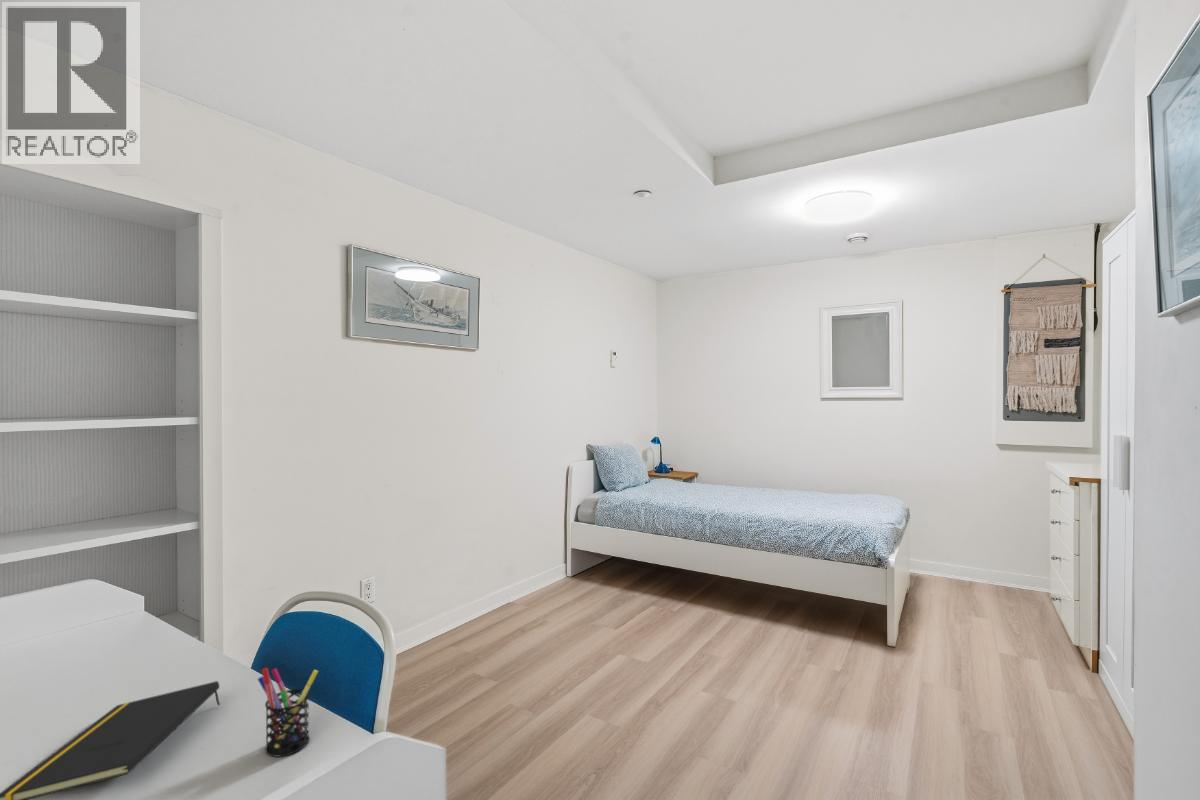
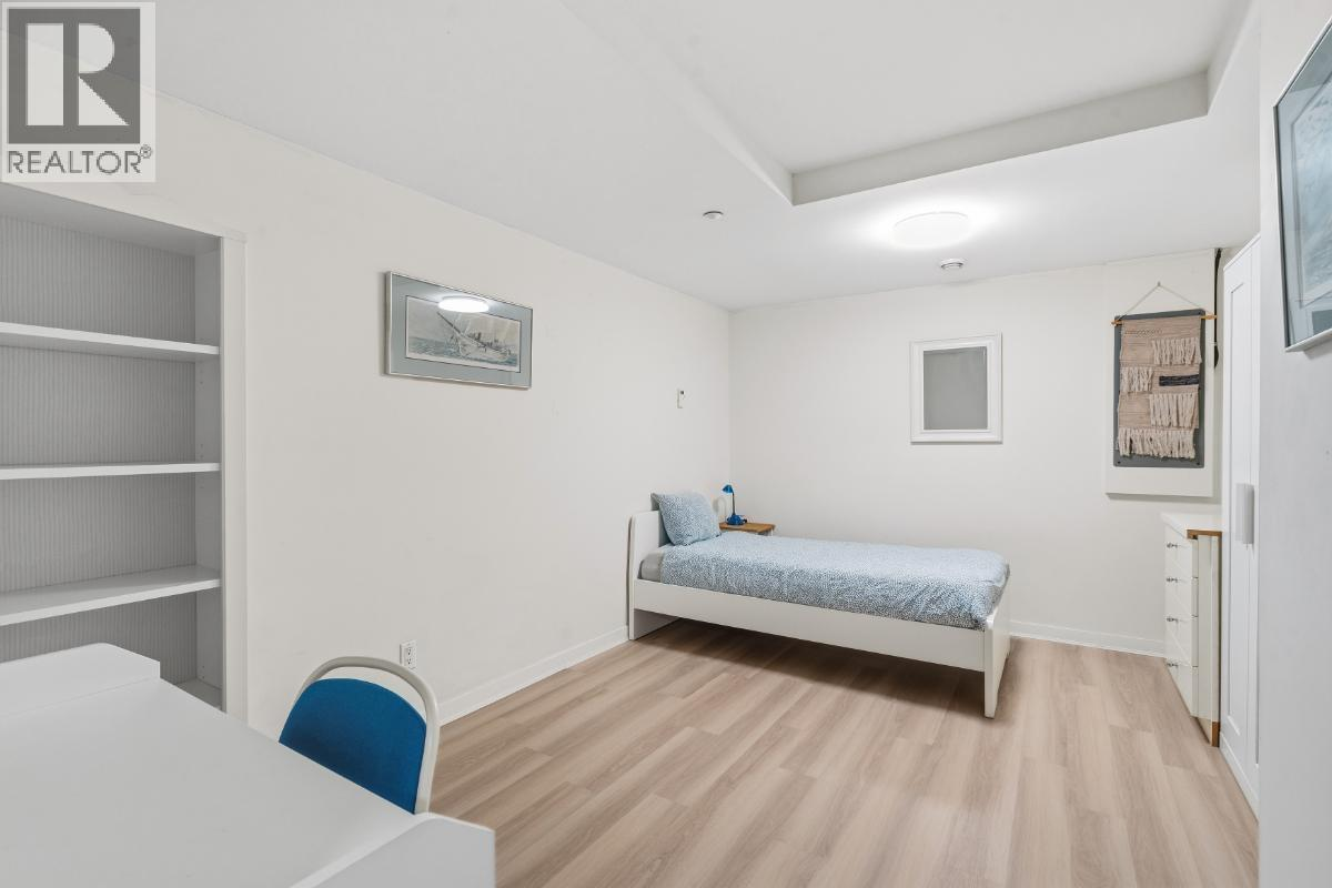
- pen holder (284, 707)
- notepad (122, 735)
